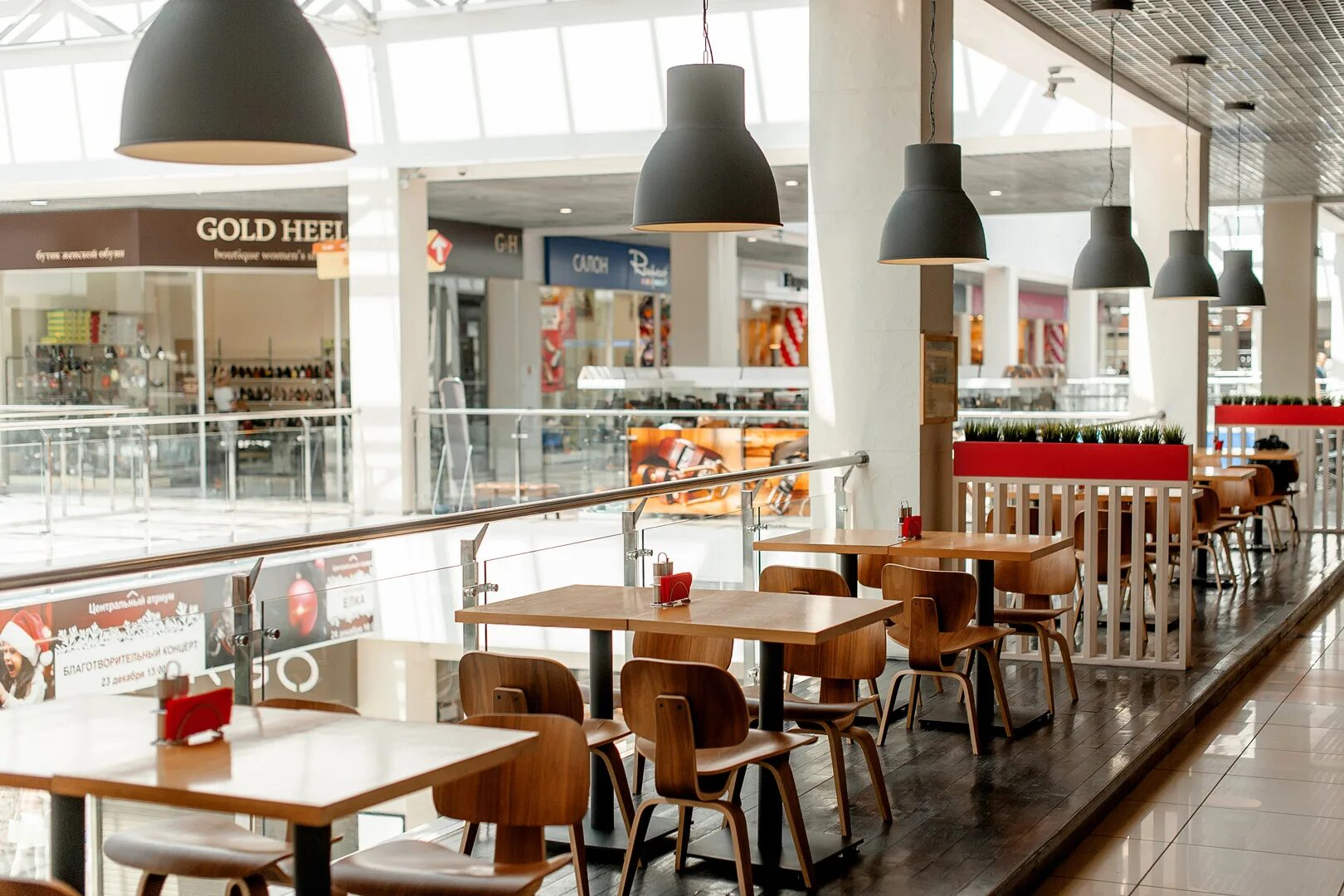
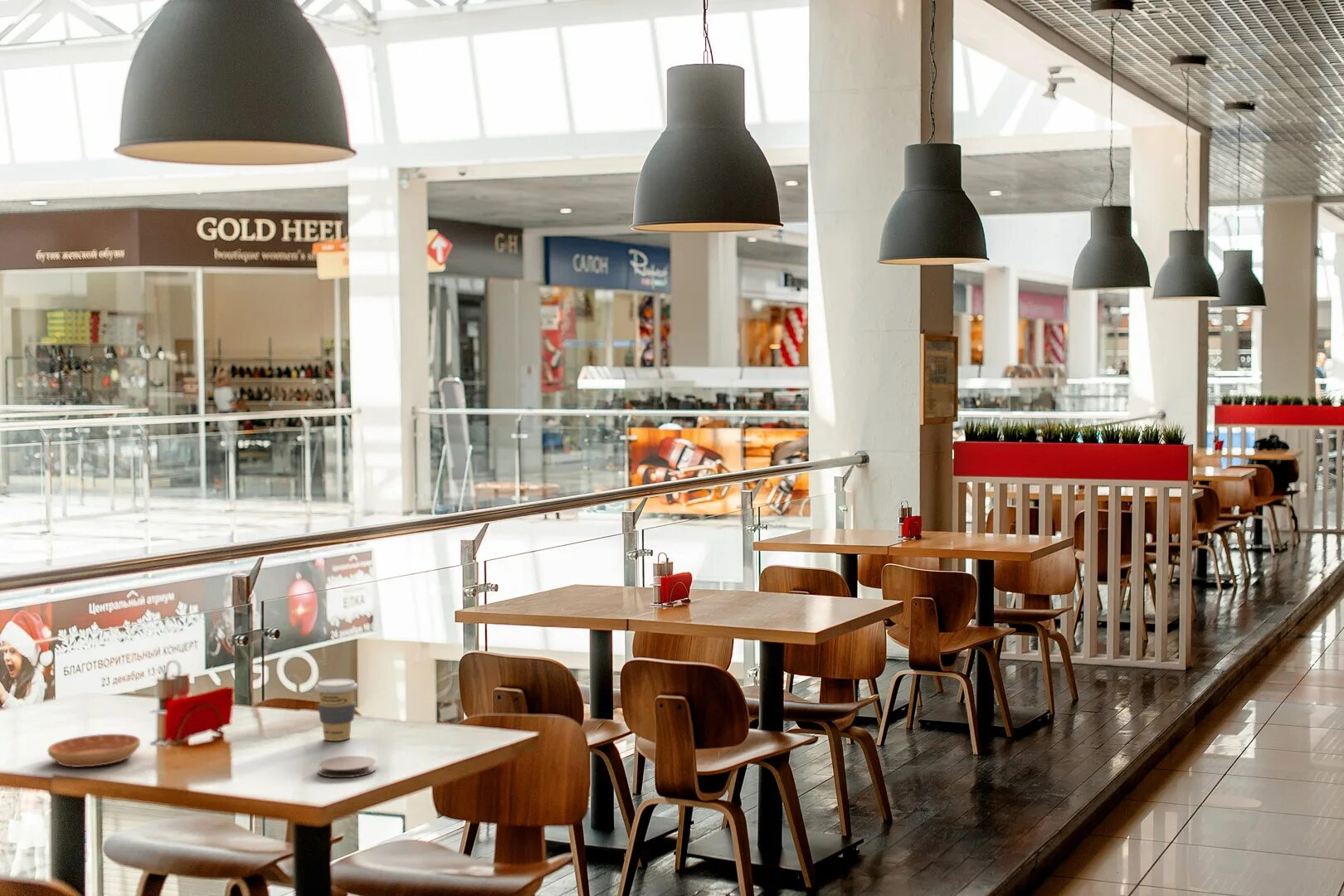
+ saucer (95, 751)
+ coaster (347, 766)
+ coffee cup (336, 709)
